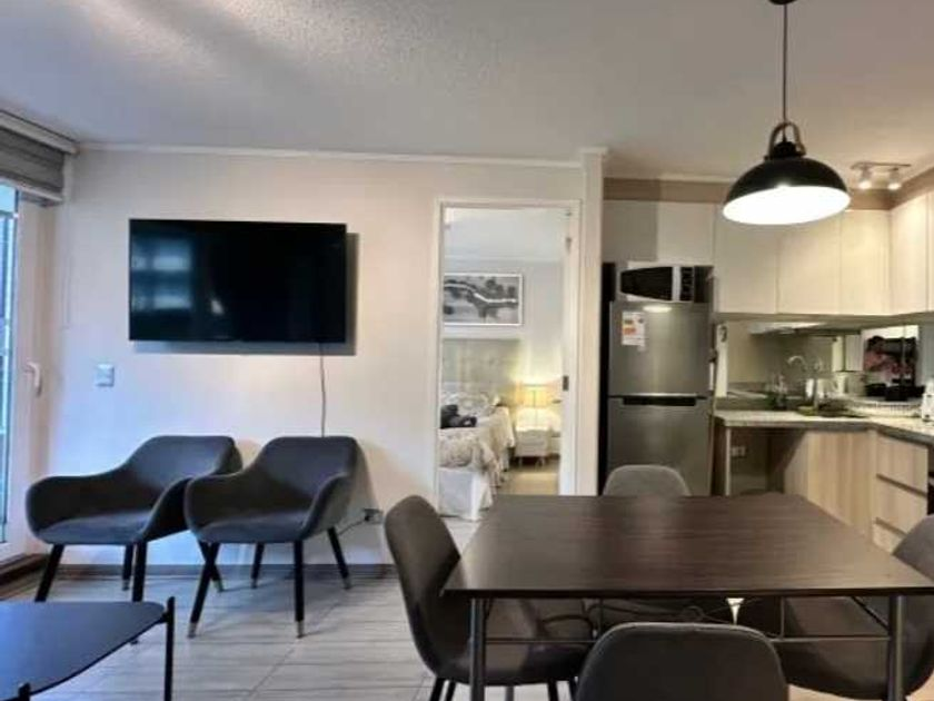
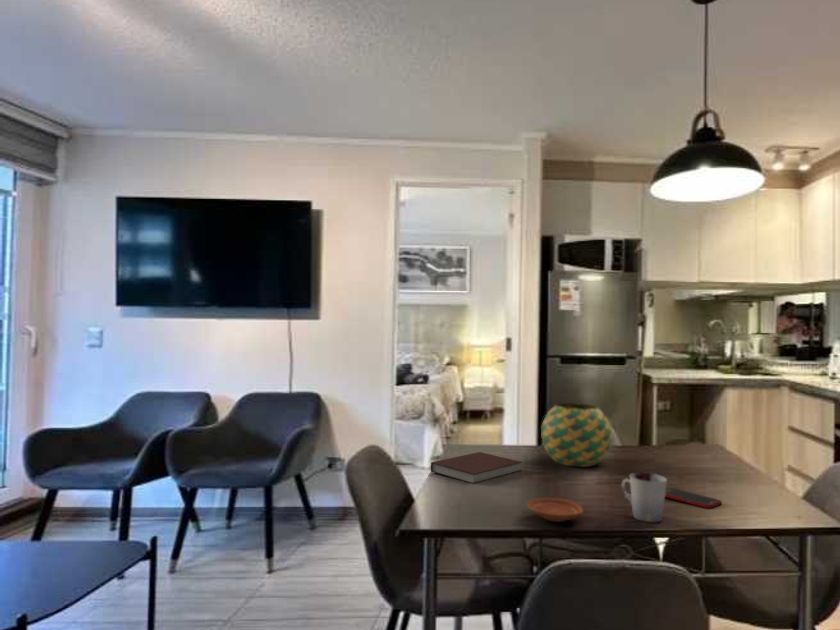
+ cup (641, 495)
+ plate (554, 511)
+ notebook (476, 466)
+ cell phone (689, 497)
+ decorative ball (576, 434)
